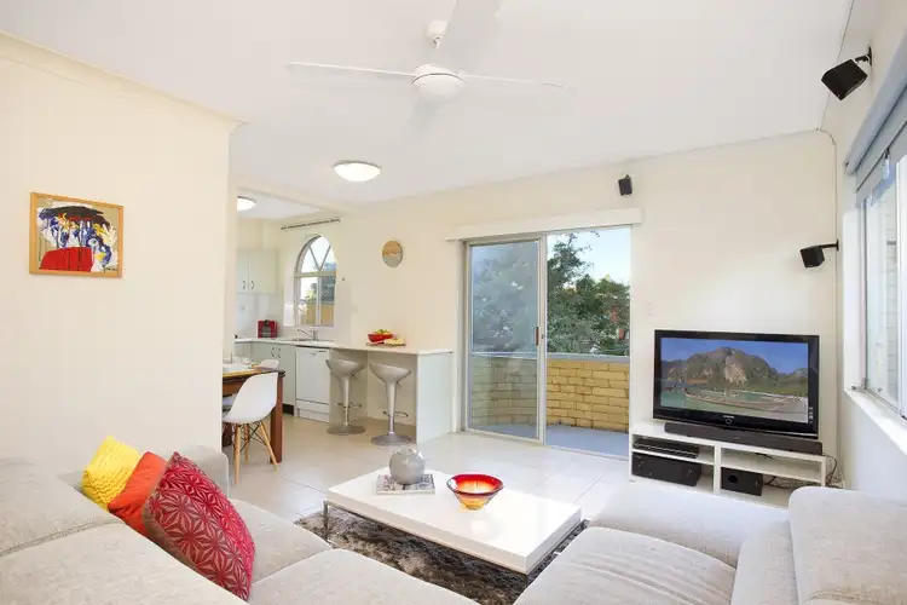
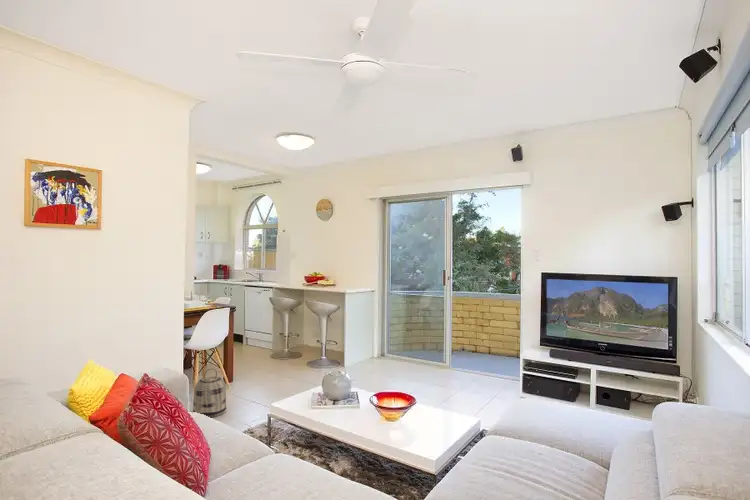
+ basket (210, 390)
